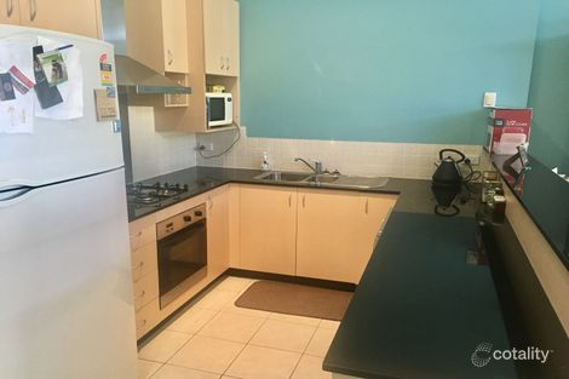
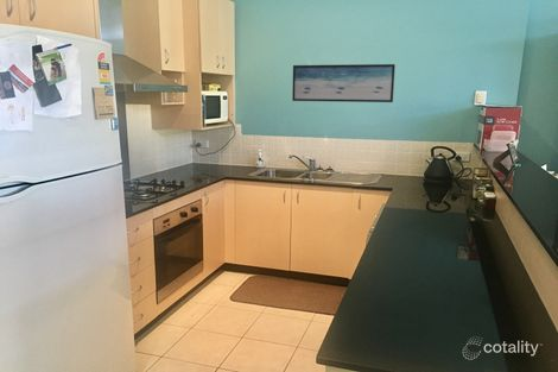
+ wall art (341, 83)
